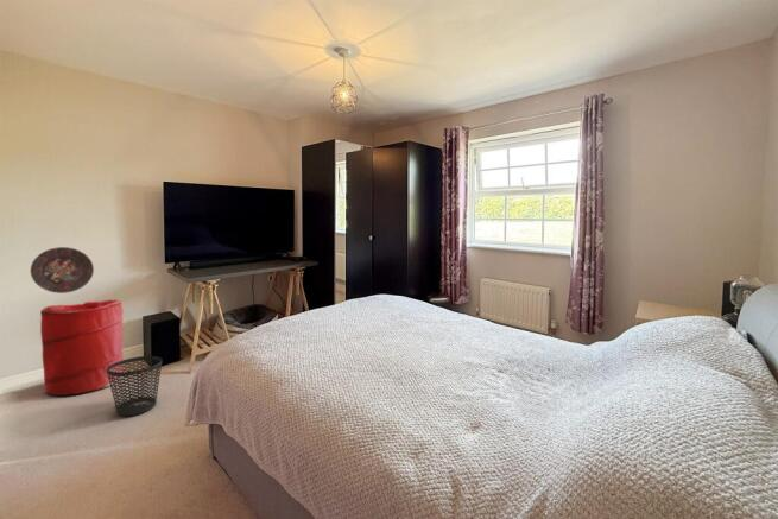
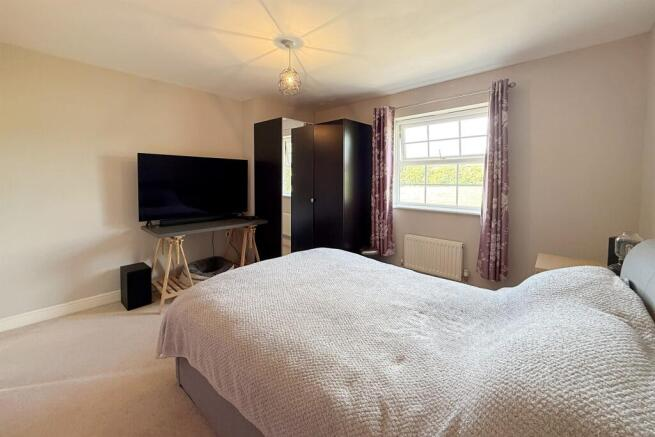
- wastebasket (135, 386)
- decorative plate (63, 270)
- laundry hamper (84, 342)
